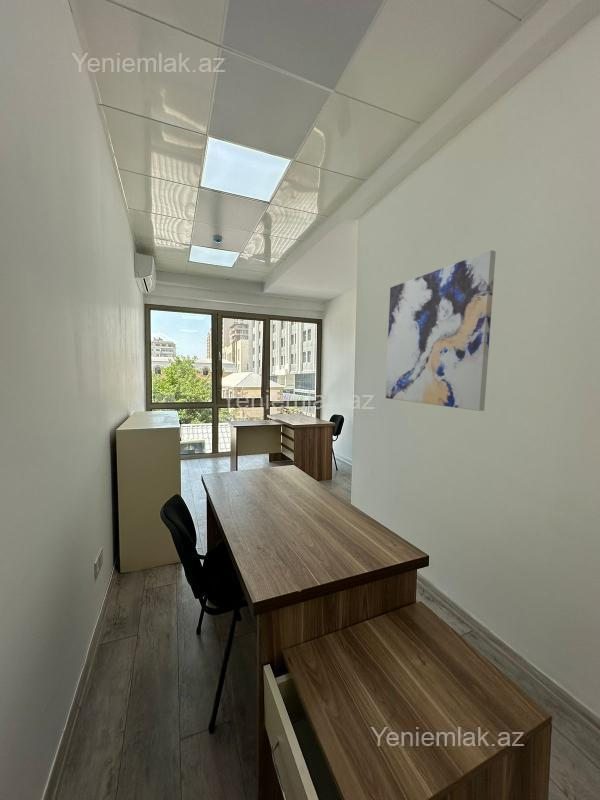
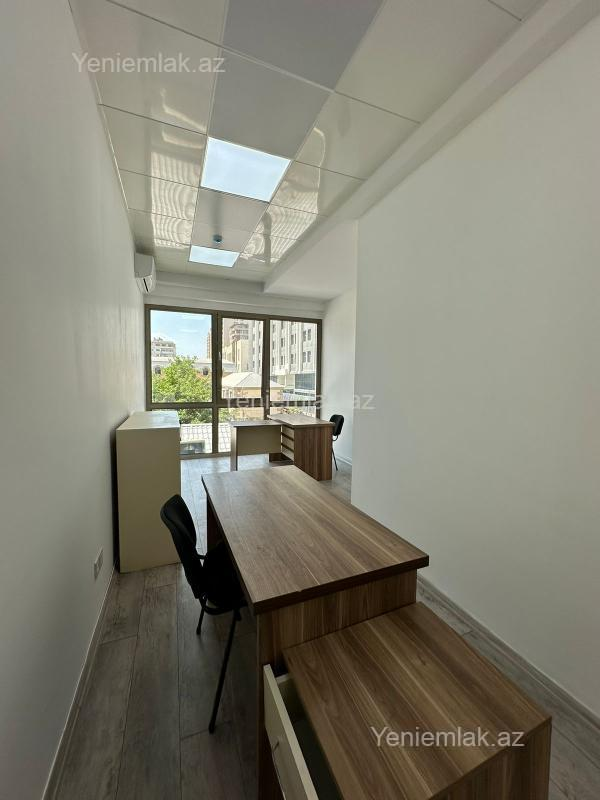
- wall art (429, 339)
